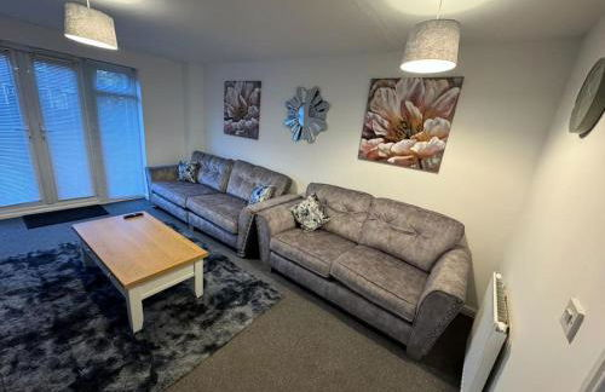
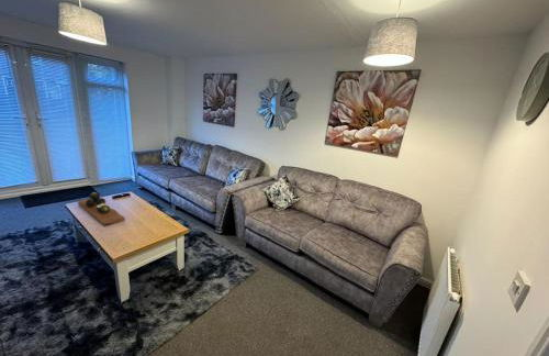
+ decorative tray (99, 204)
